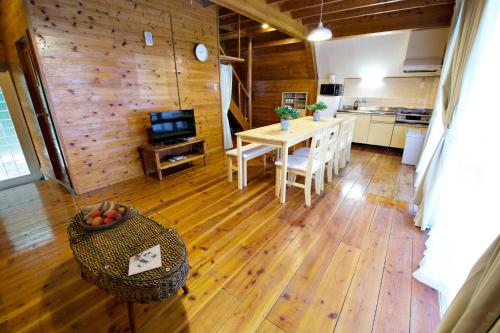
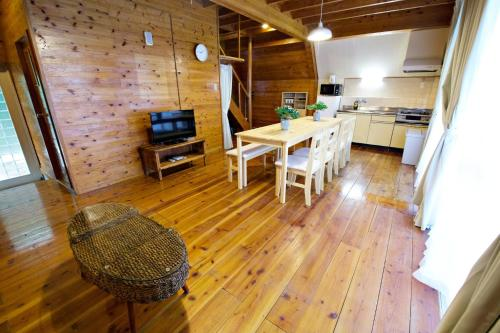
- fruit bowl (104, 213)
- architectural model (145, 254)
